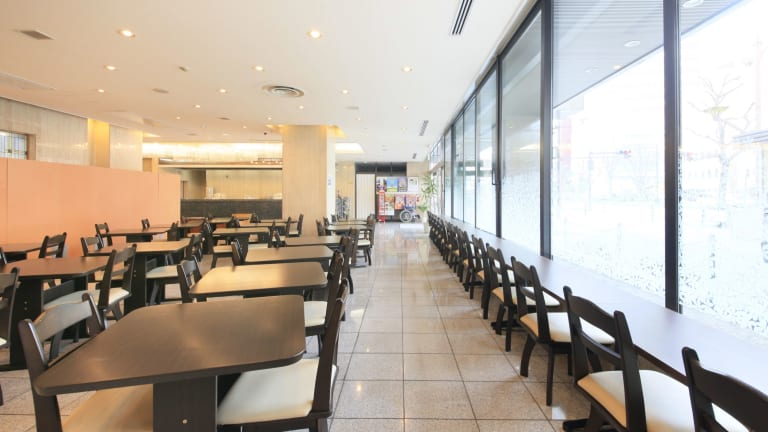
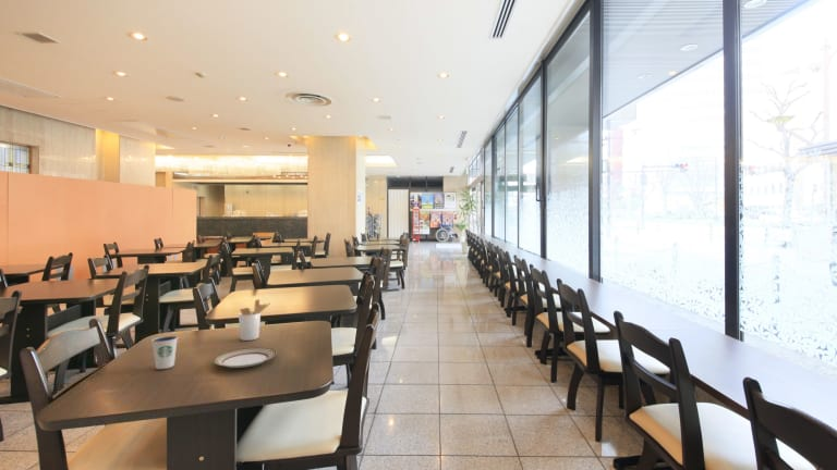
+ plate (245, 358)
+ dixie cup (165, 352)
+ utensil holder (254, 319)
